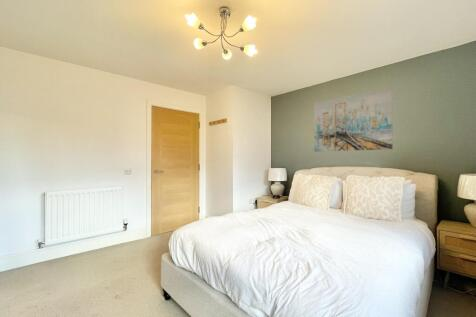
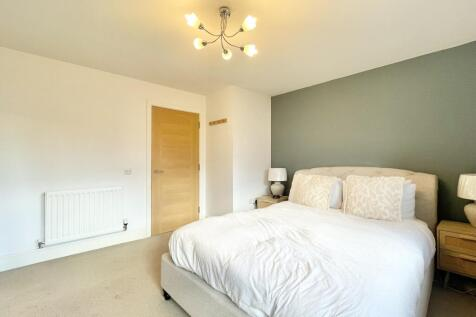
- wall art (348, 123)
